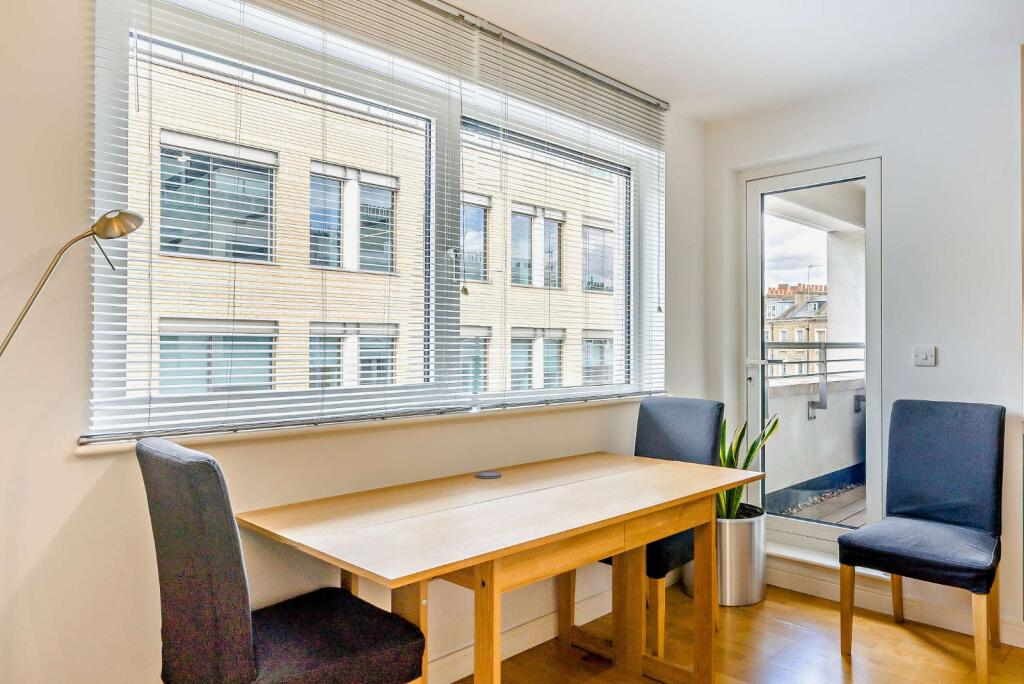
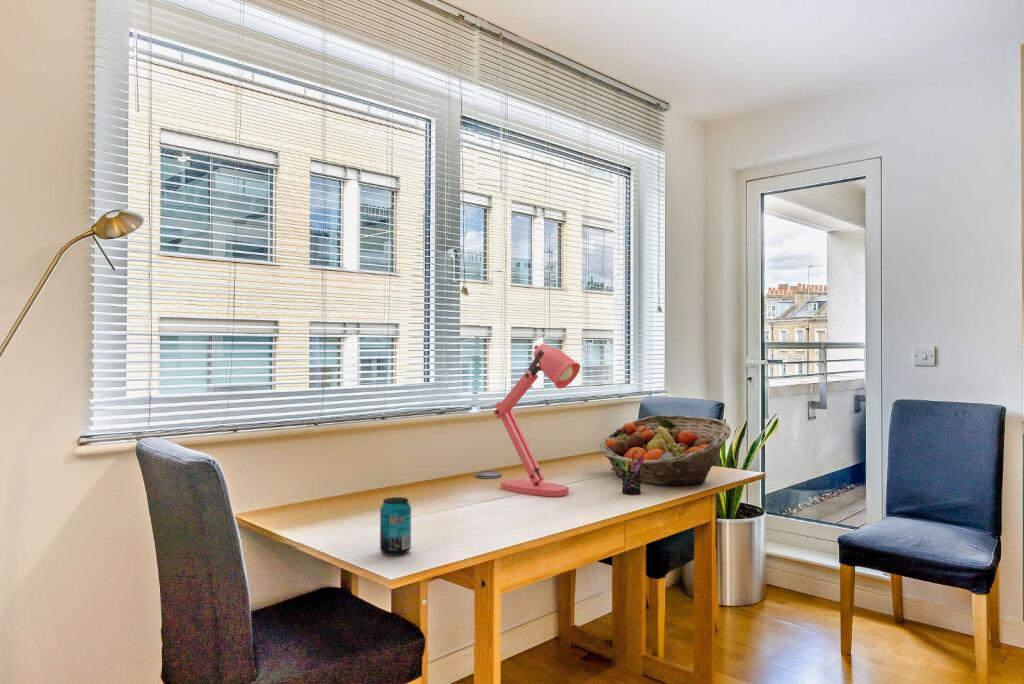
+ beverage can (395, 525)
+ desk lamp (518, 424)
+ pen holder (629, 472)
+ fruit basket (663, 447)
